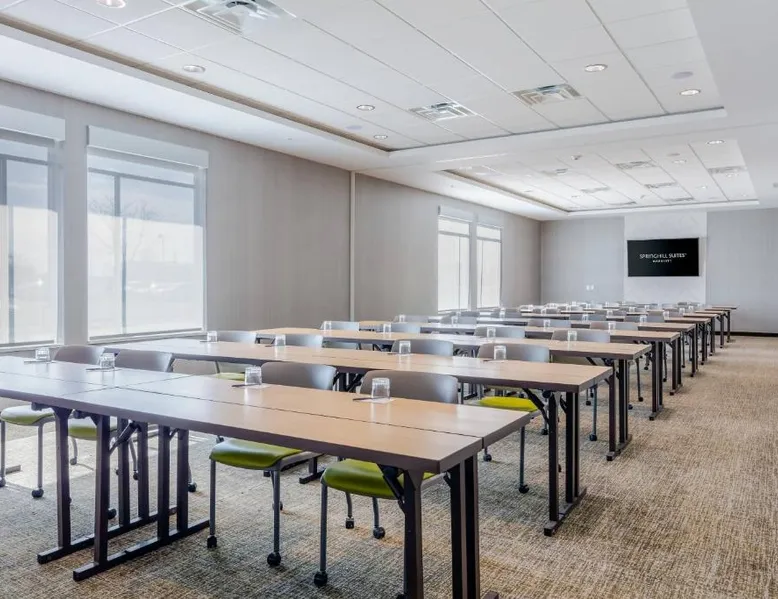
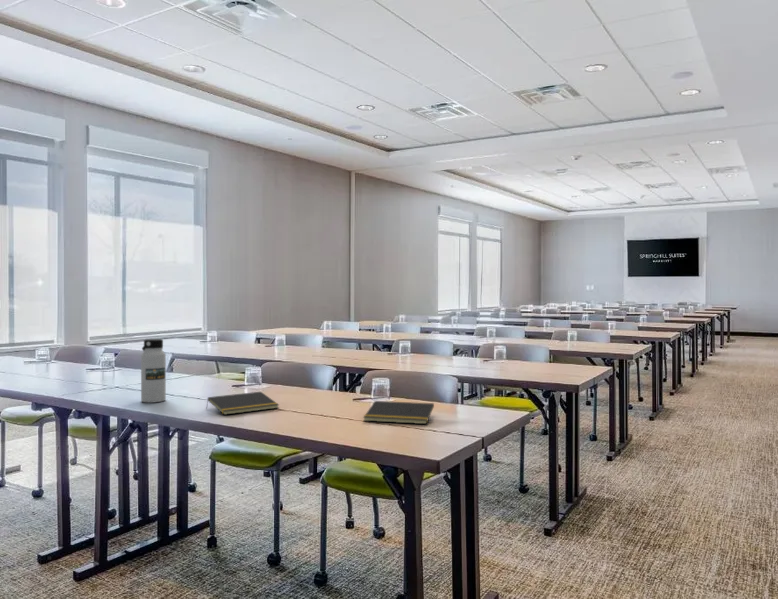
+ notepad (399, 411)
+ water bottle (153, 370)
+ notepad (243, 402)
